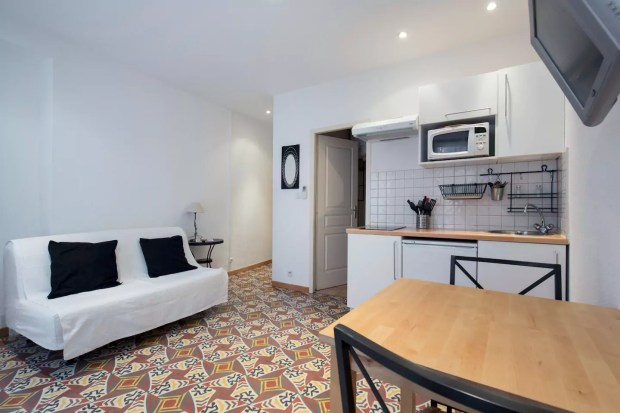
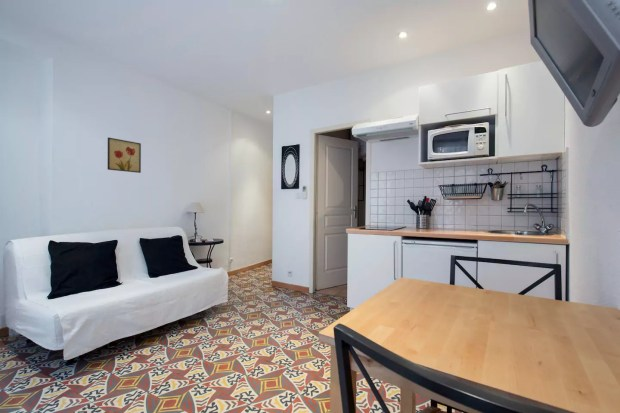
+ wall art (124, 156)
